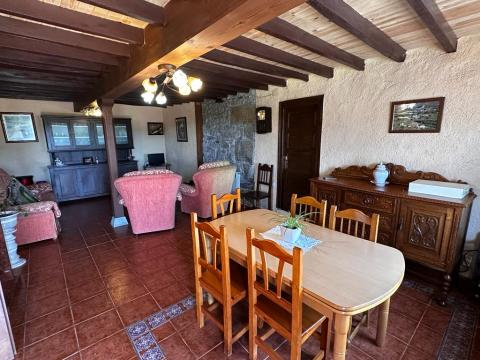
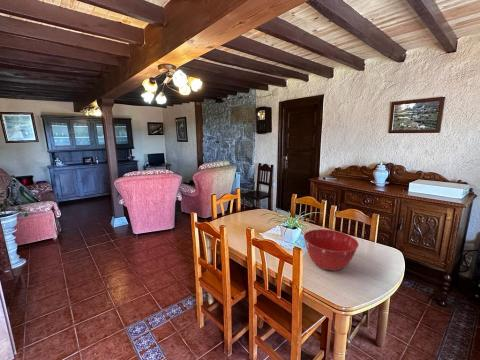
+ mixing bowl (329, 251)
